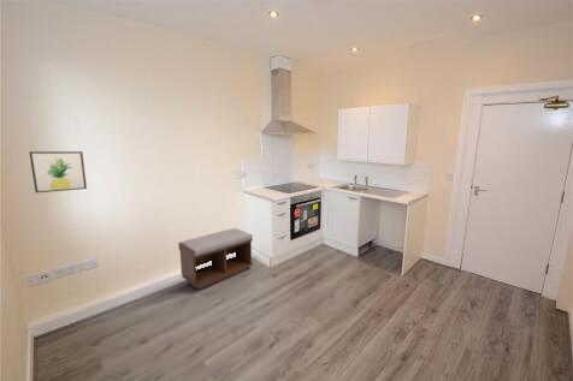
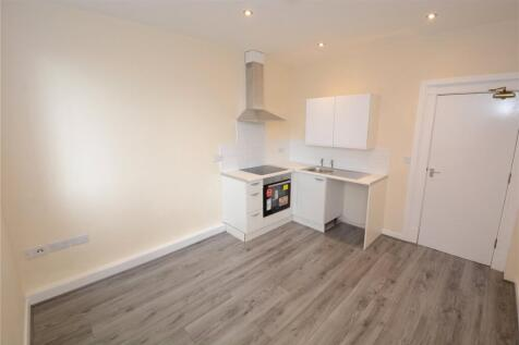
- wall art (59, 171)
- bench (218, 255)
